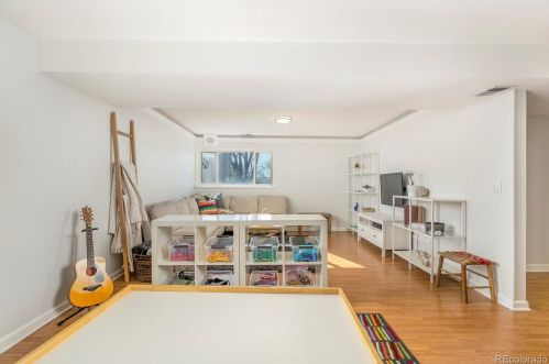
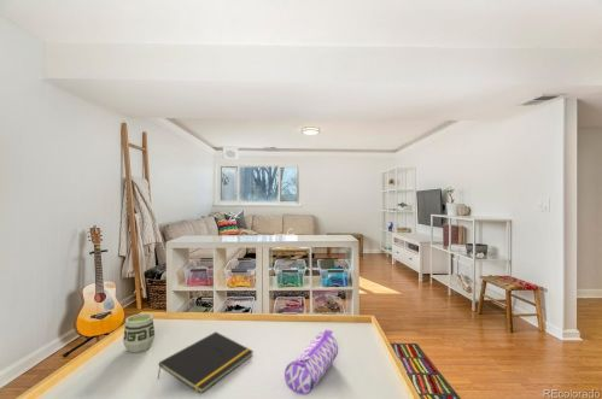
+ cup (139, 331)
+ notepad (209, 358)
+ pencil case (312, 359)
